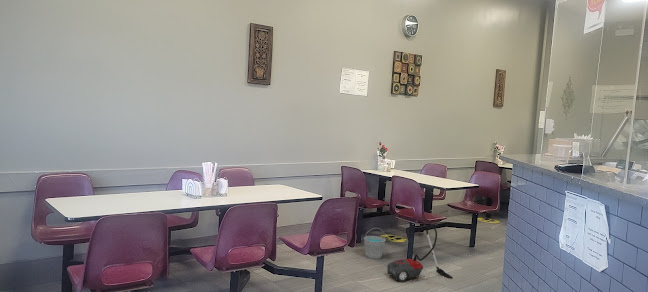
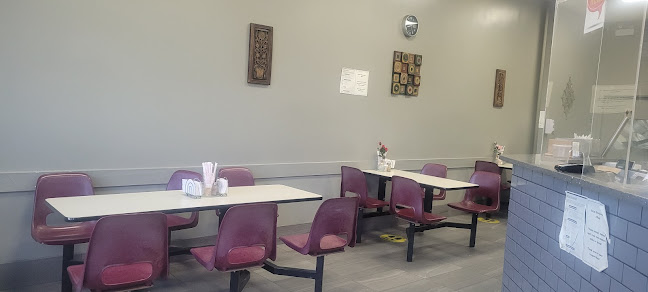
- vacuum cleaner (427, 253)
- bucket (374, 242)
